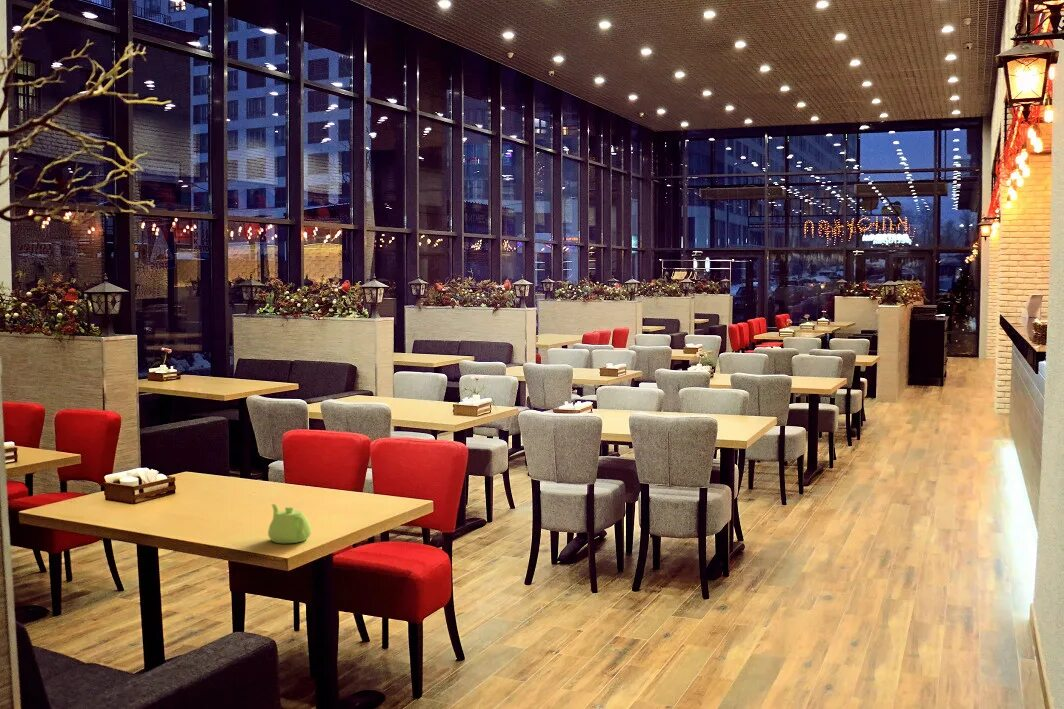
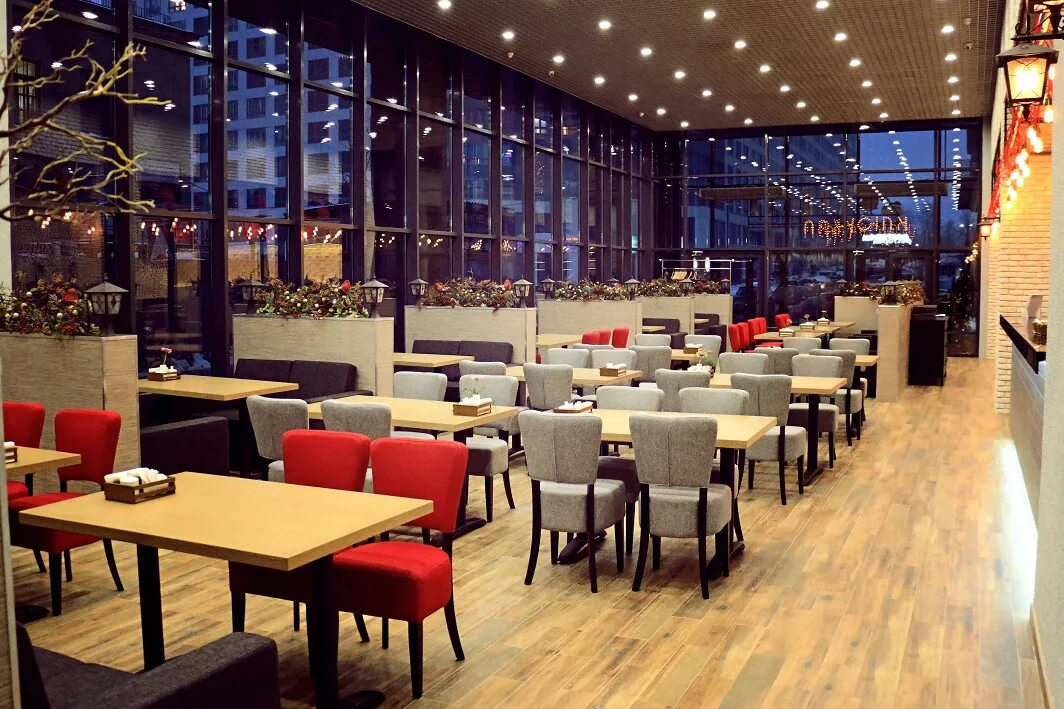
- teapot (288, 522)
